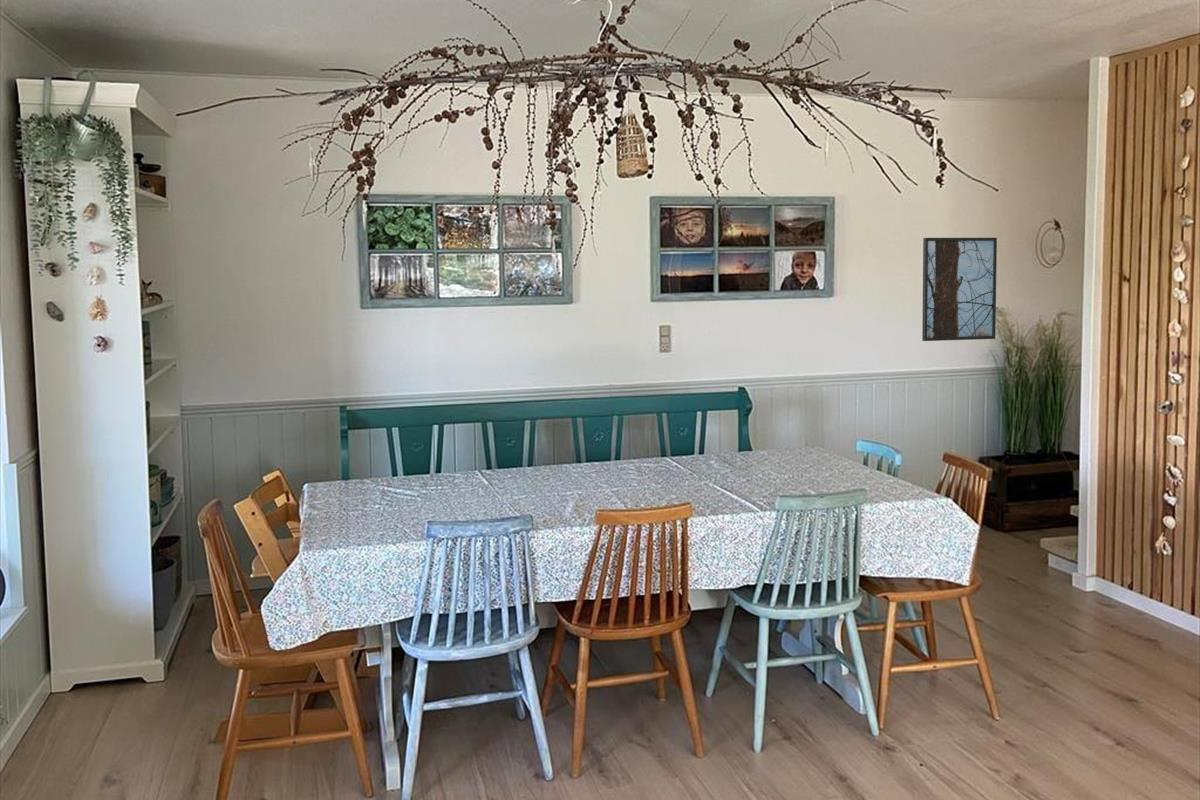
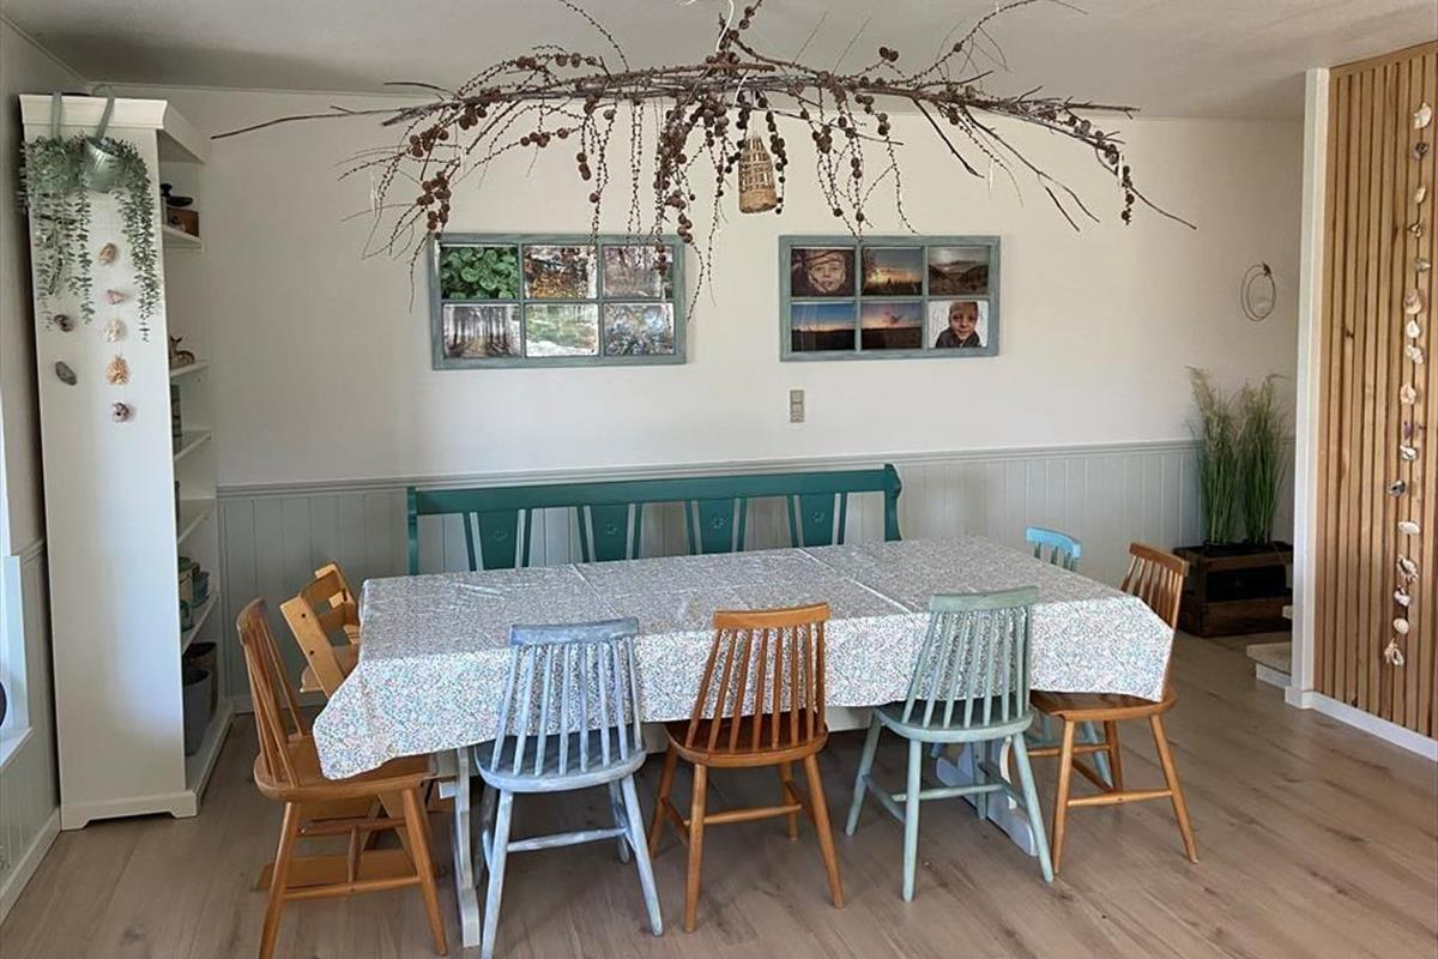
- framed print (959, 289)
